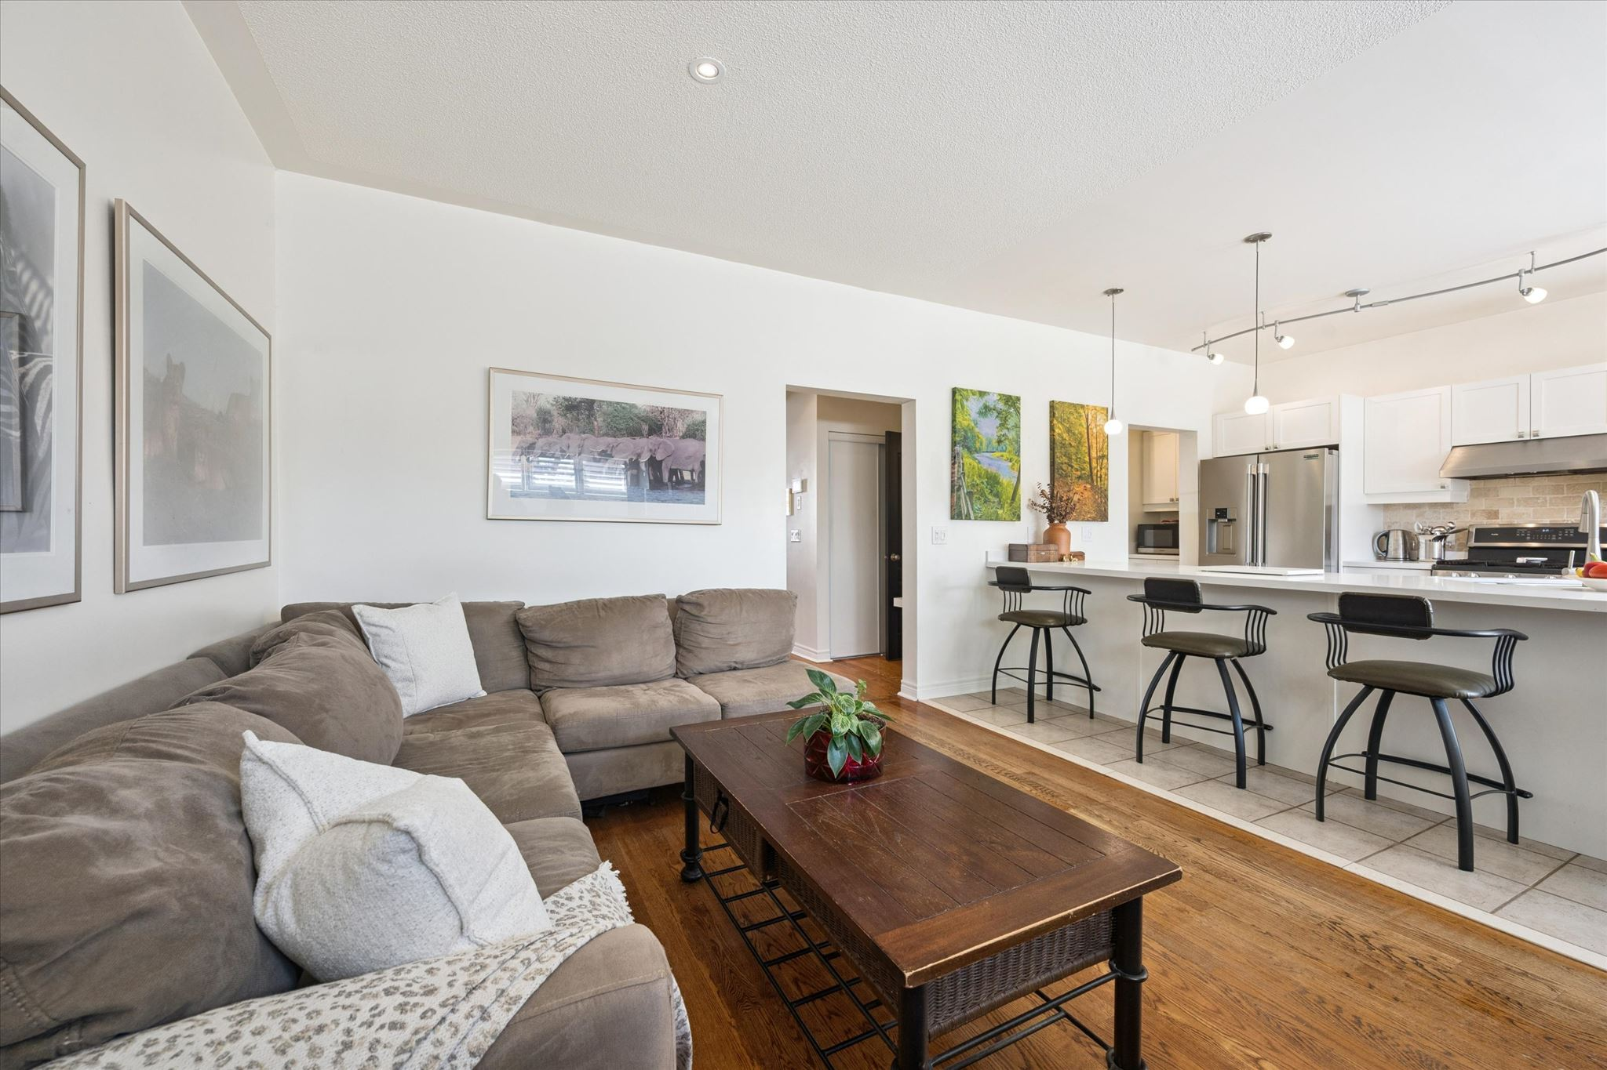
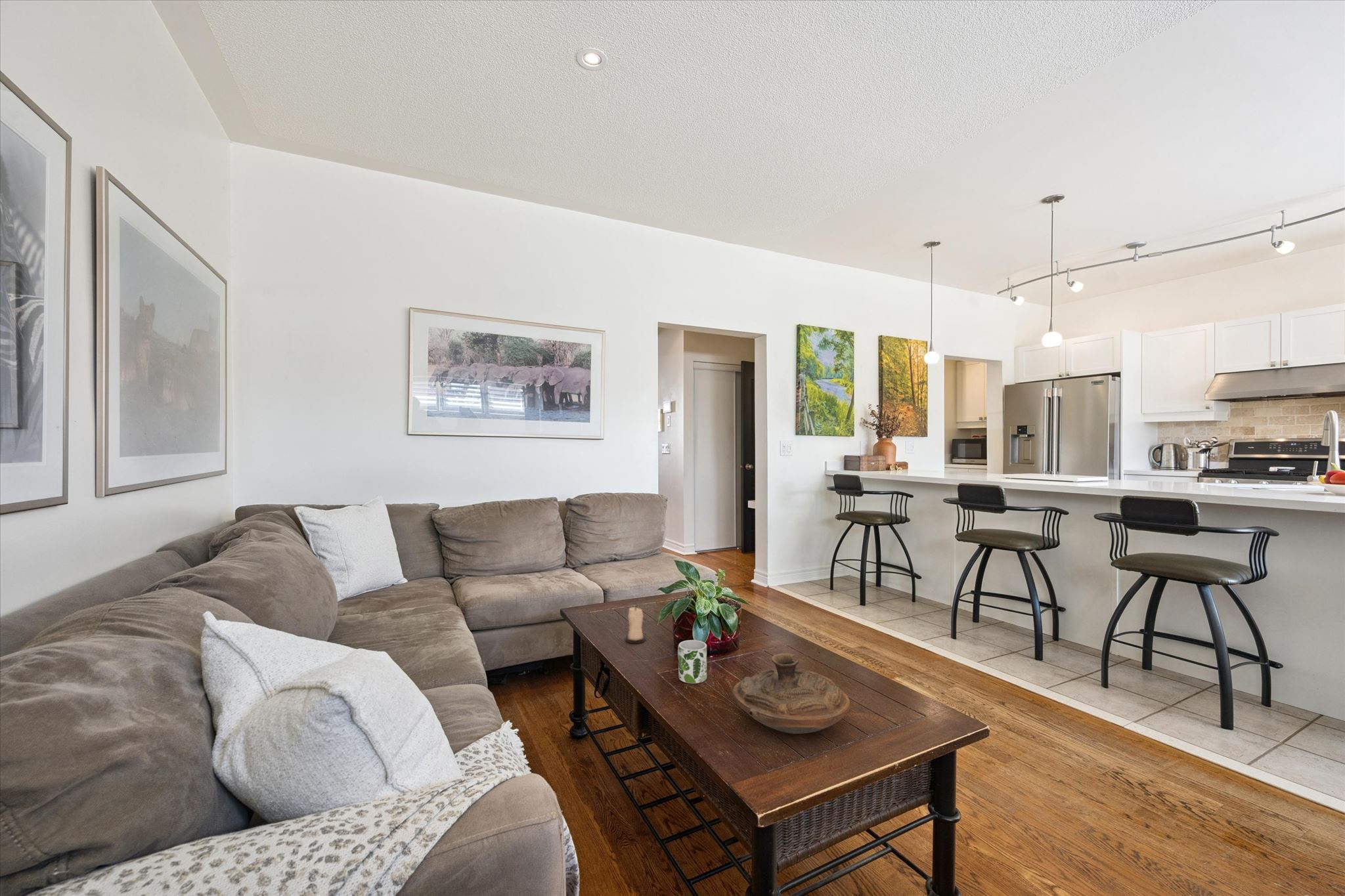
+ candle (635, 622)
+ decorative bowl (790, 690)
+ mug (689, 658)
